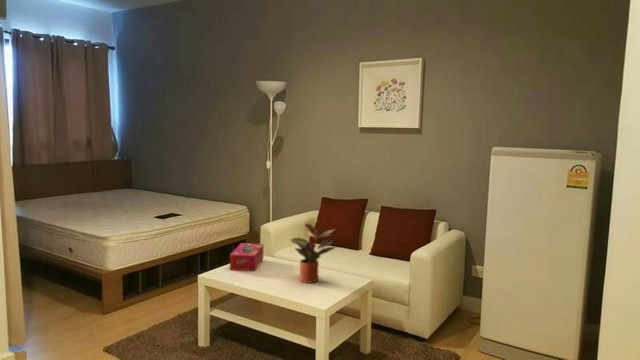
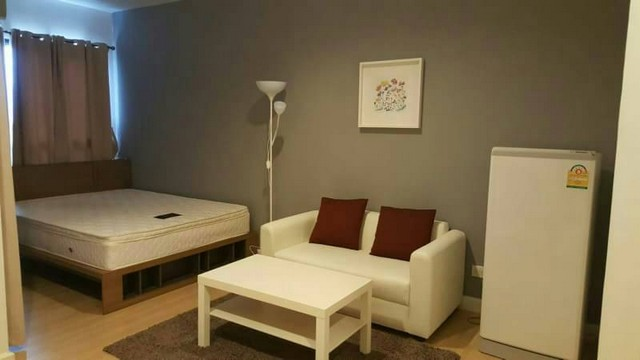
- potted plant (314, 250)
- tissue box (247, 256)
